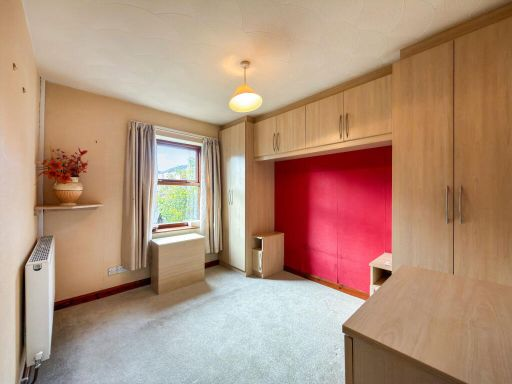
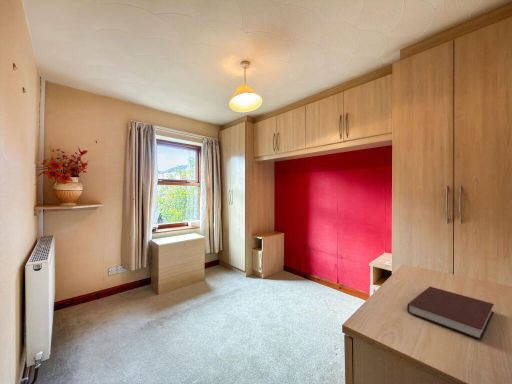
+ notebook (450, 307)
